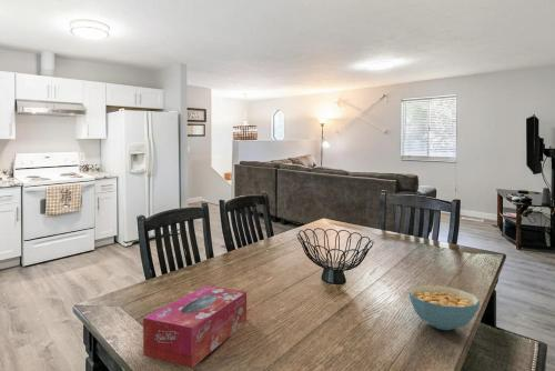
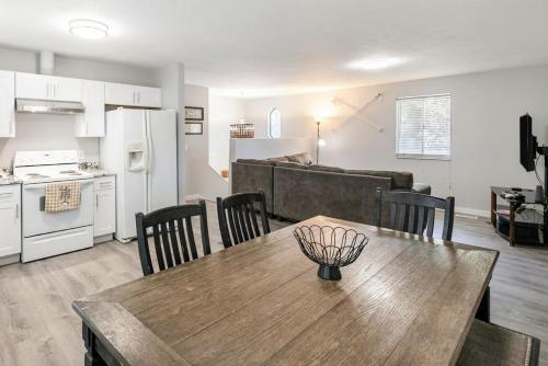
- cereal bowl (442, 310)
- tissue box (200, 320)
